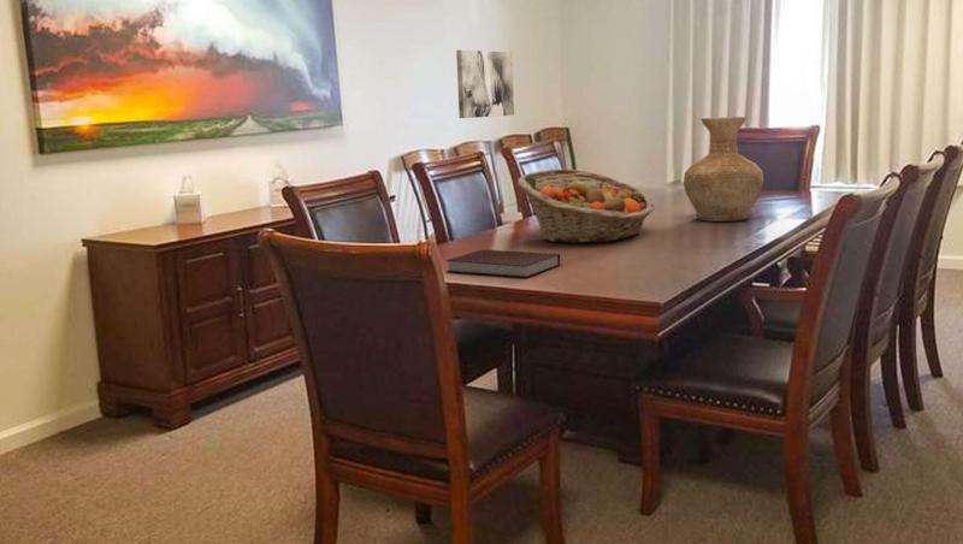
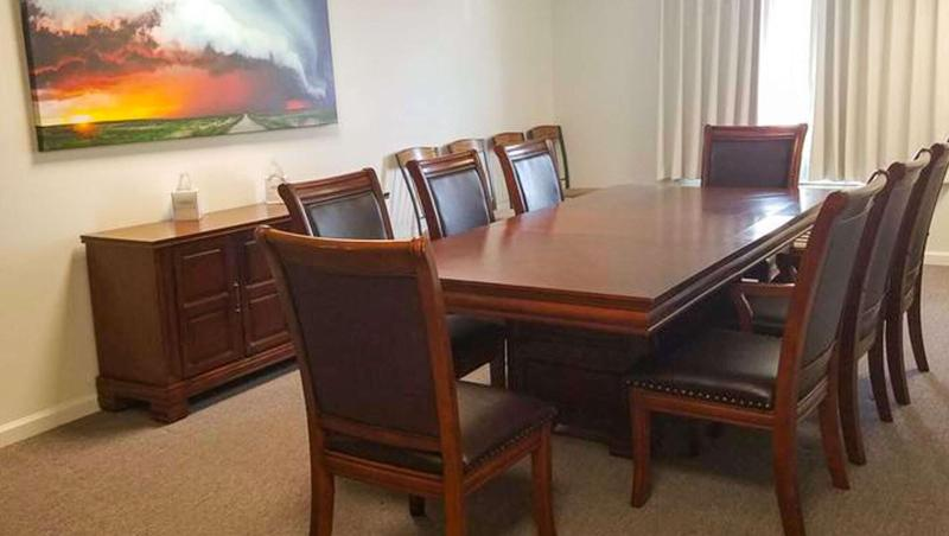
- fruit basket (586, 203)
- notebook (503, 262)
- wall art (486, 83)
- vase (722, 167)
